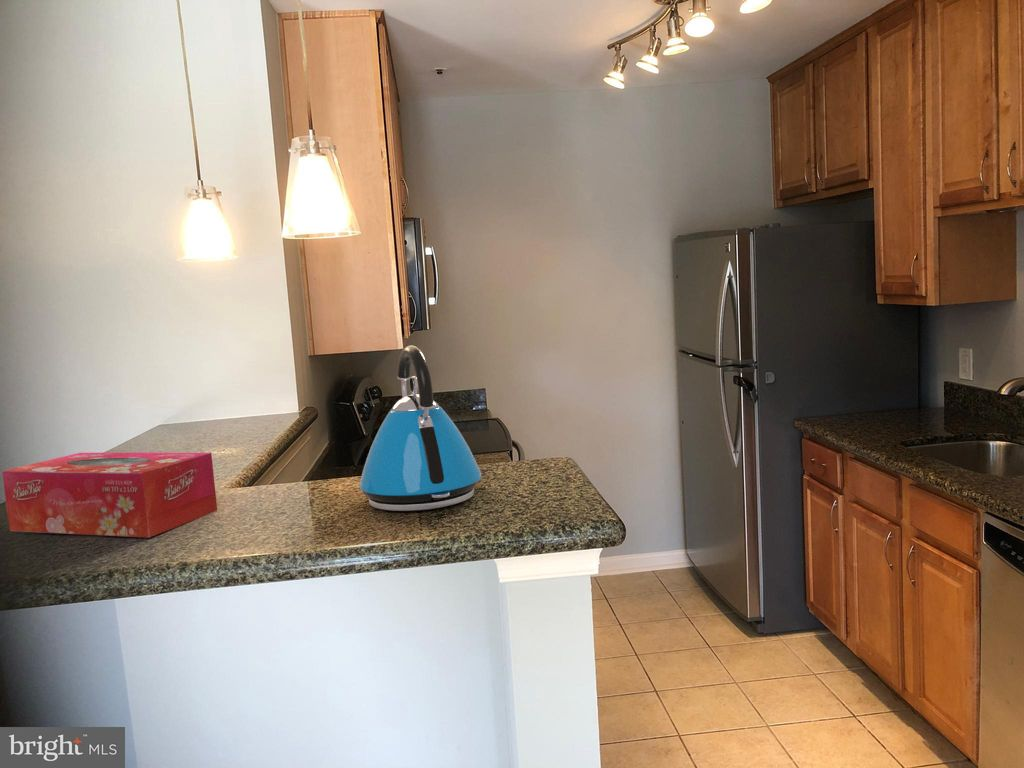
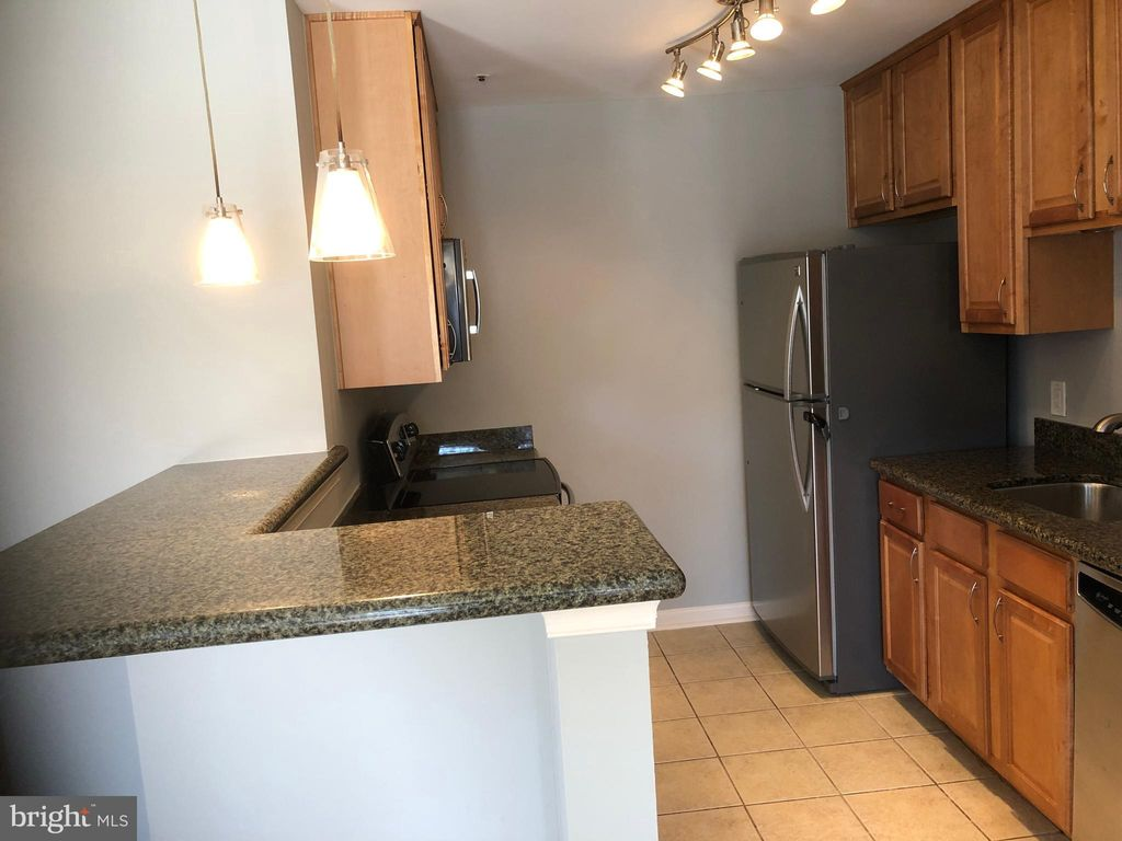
- tissue box (111, 491)
- kettle (417, 422)
